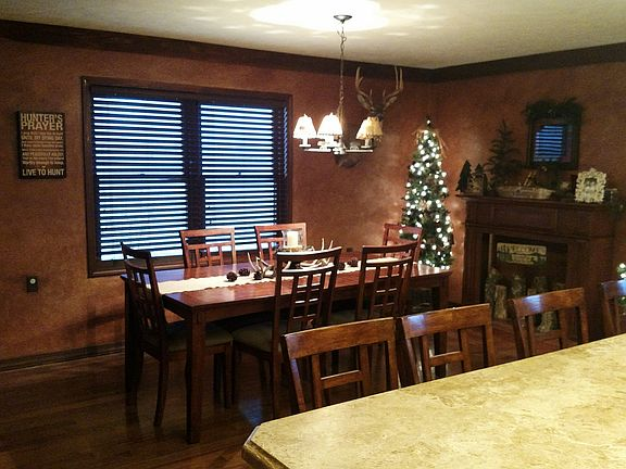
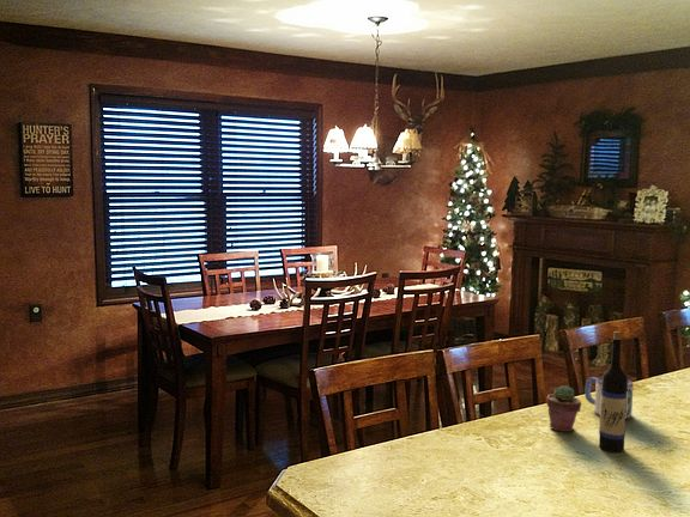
+ potted succulent (563, 407)
+ mug (600, 395)
+ wine bottle (613, 390)
